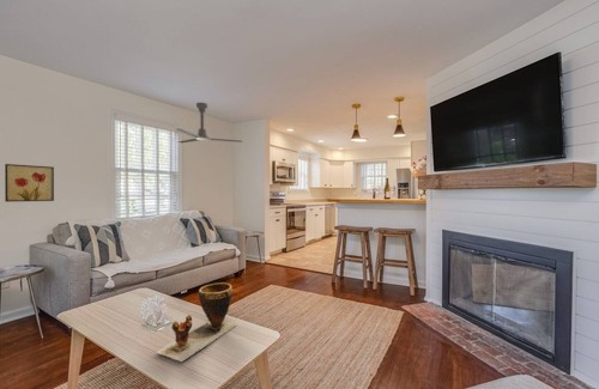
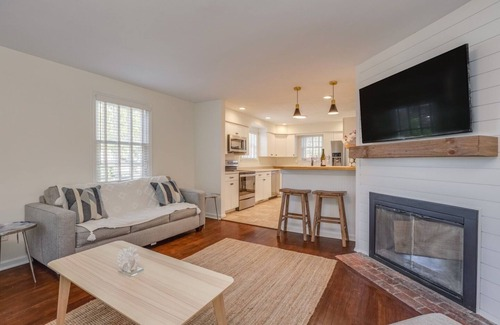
- clay pot (204, 311)
- ceiling fan (202, 122)
- wall art (30, 183)
